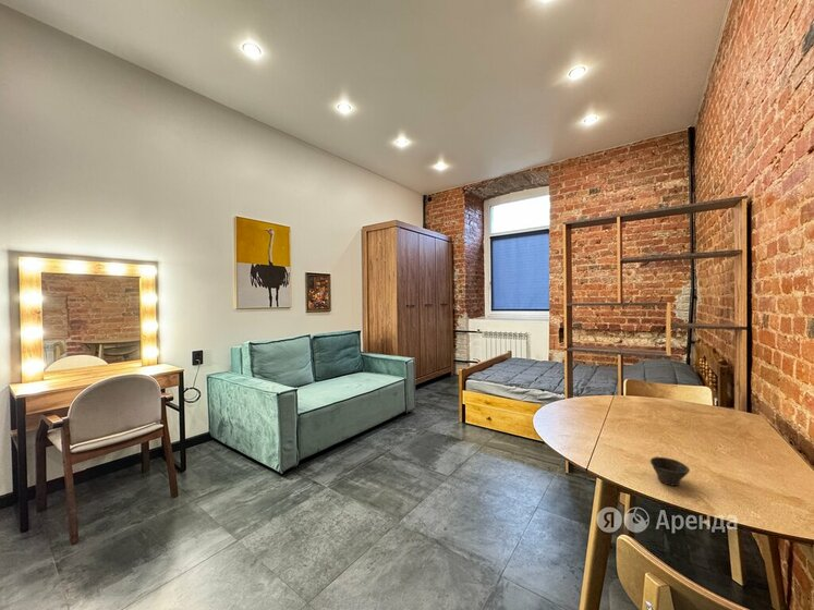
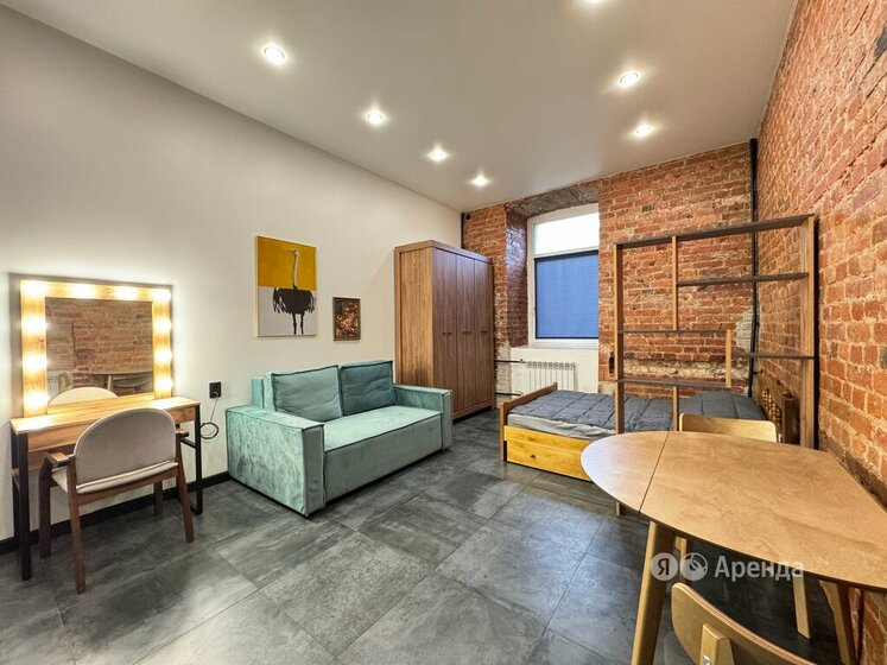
- cup (670, 472)
